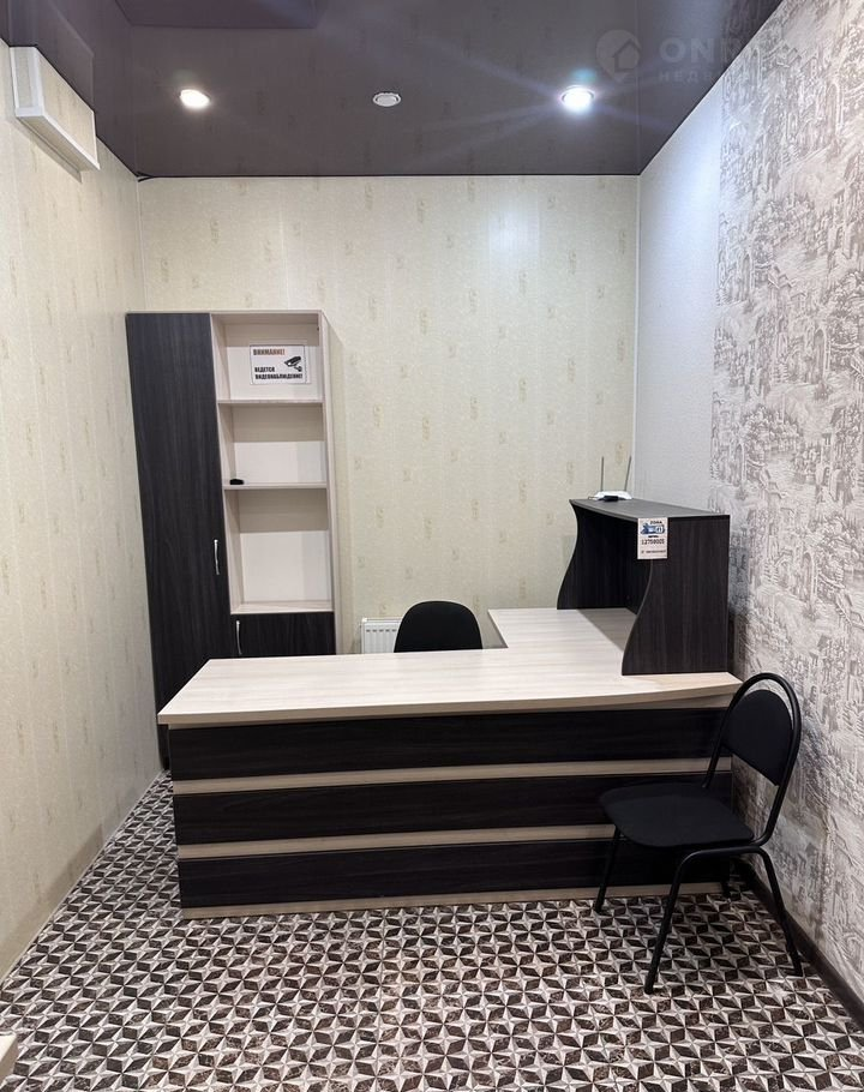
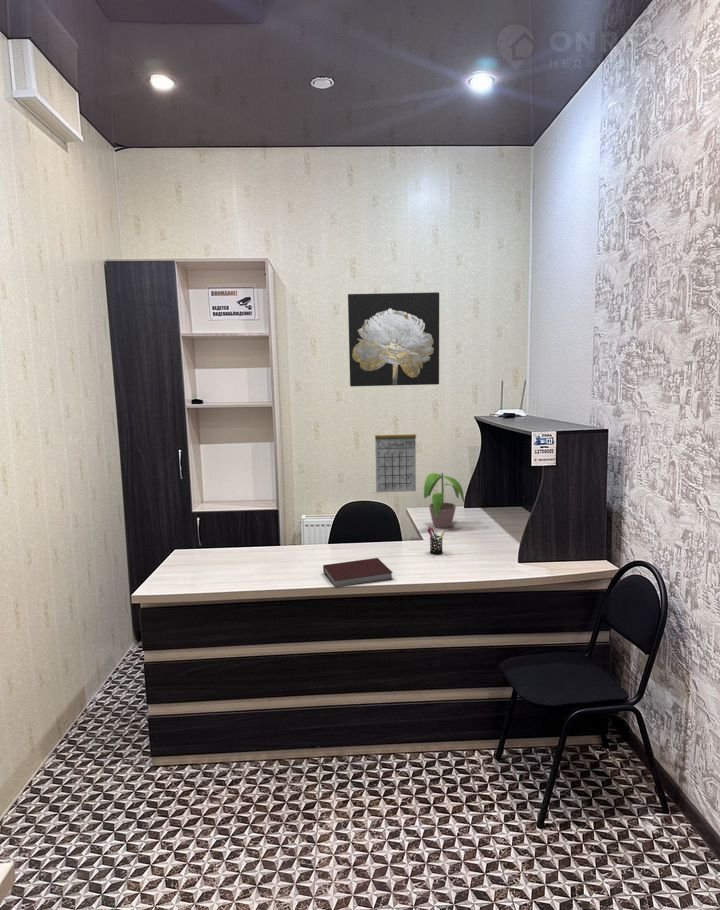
+ calendar (395, 456)
+ potted plant (442, 499)
+ wall art (393, 340)
+ notebook (357, 572)
+ pen holder (435, 540)
